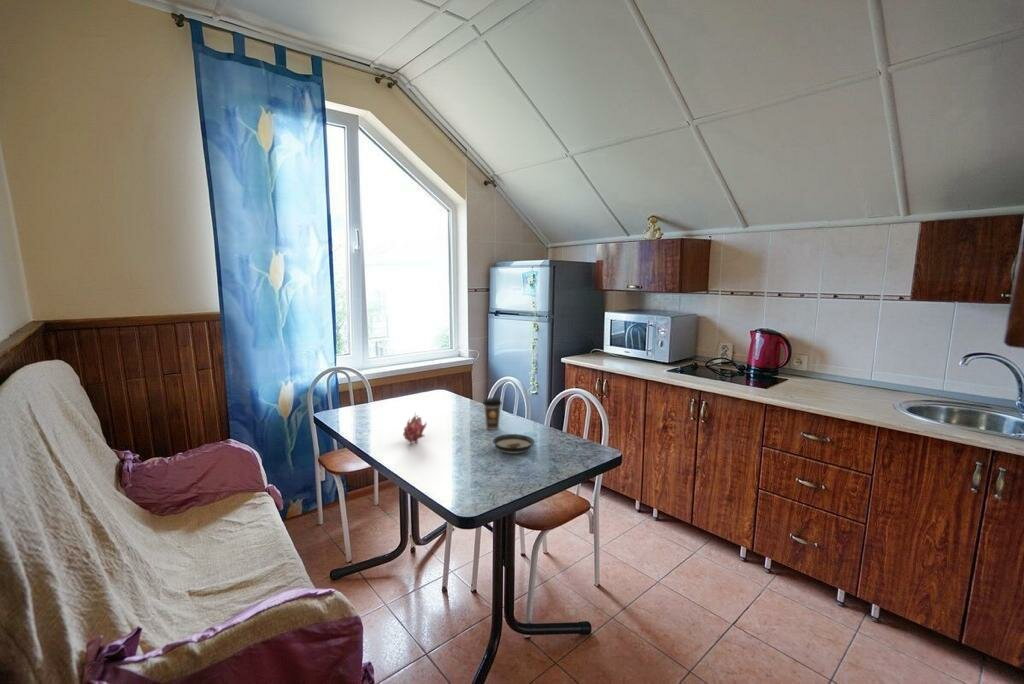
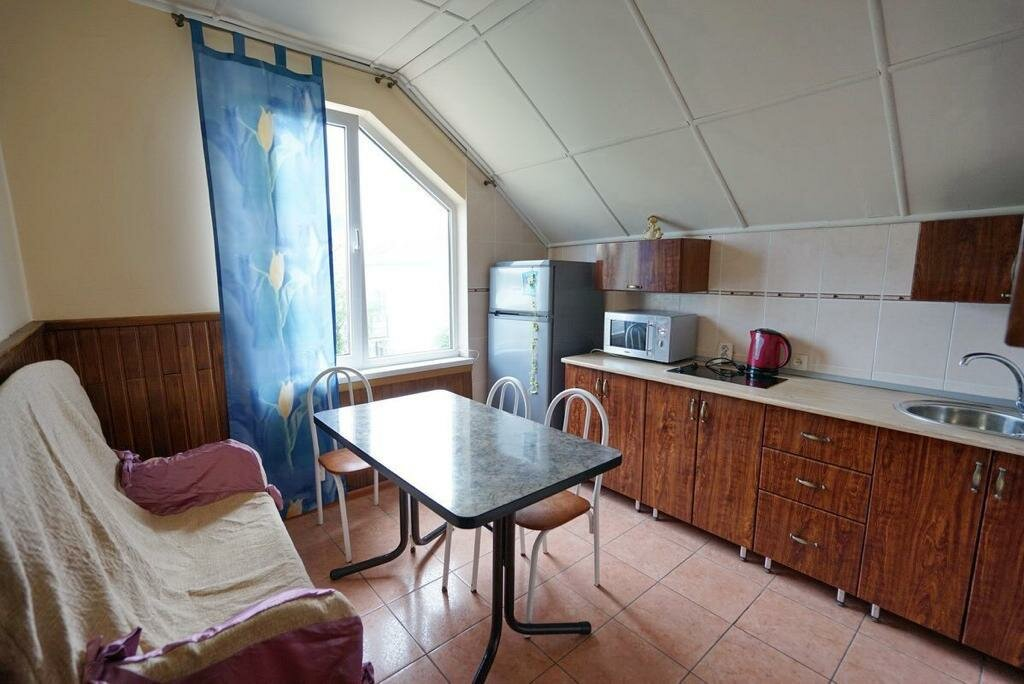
- fruit (414, 427)
- saucer (513, 445)
- coffee cup (492, 413)
